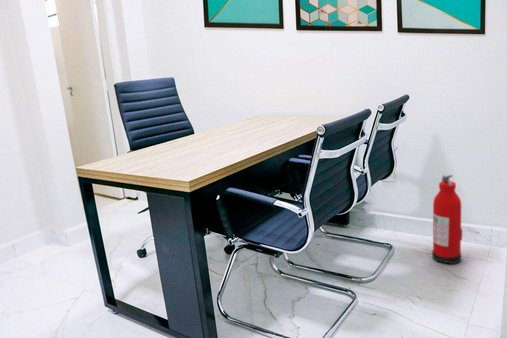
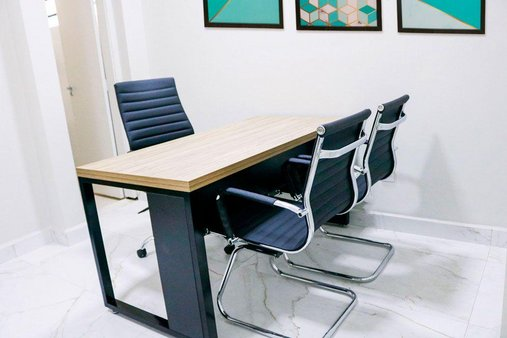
- fire extinguisher (446, 214)
